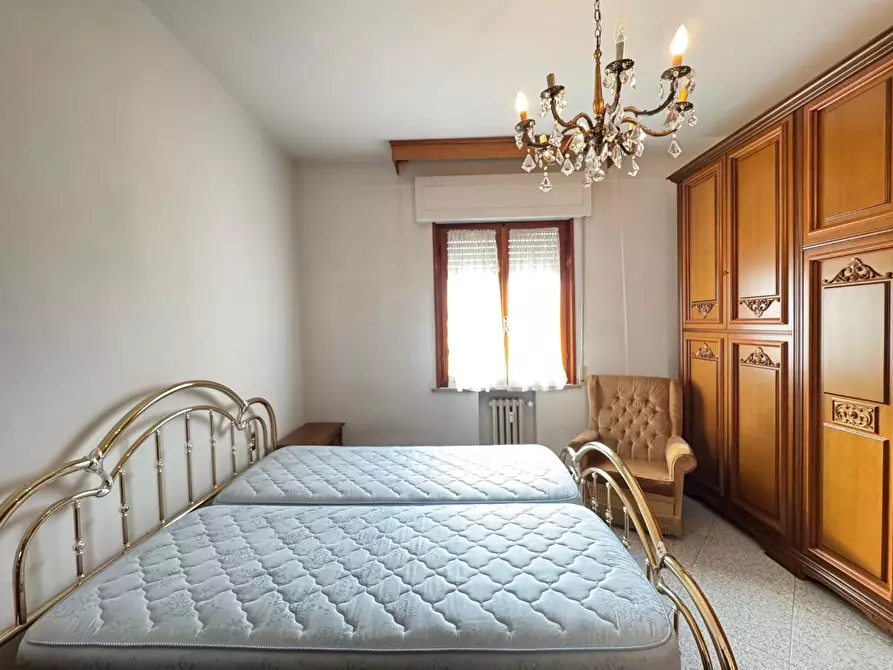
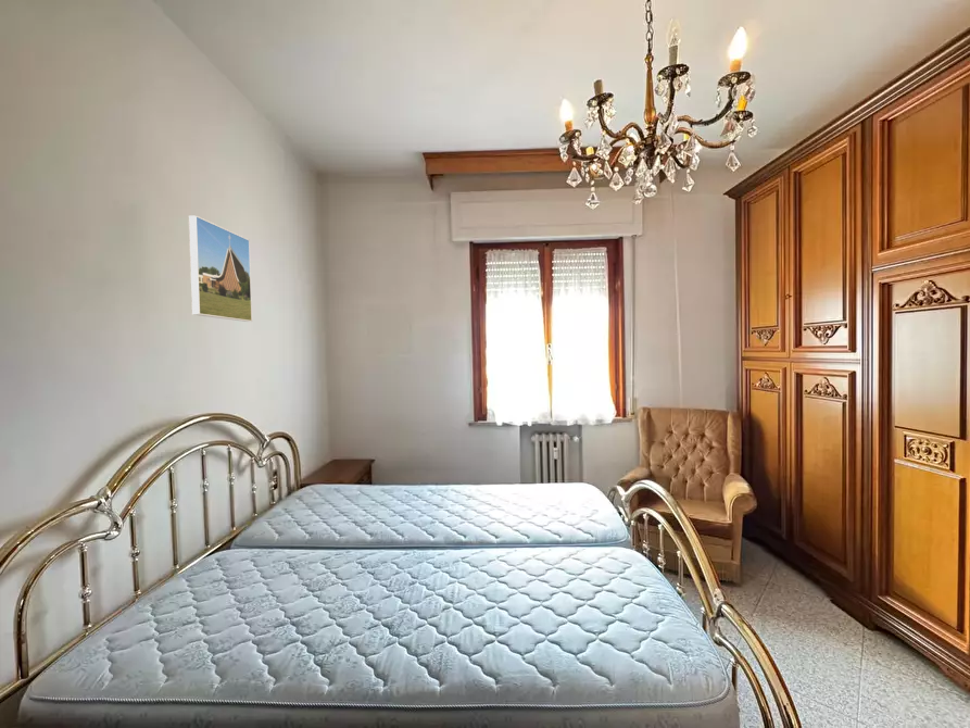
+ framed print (223, 273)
